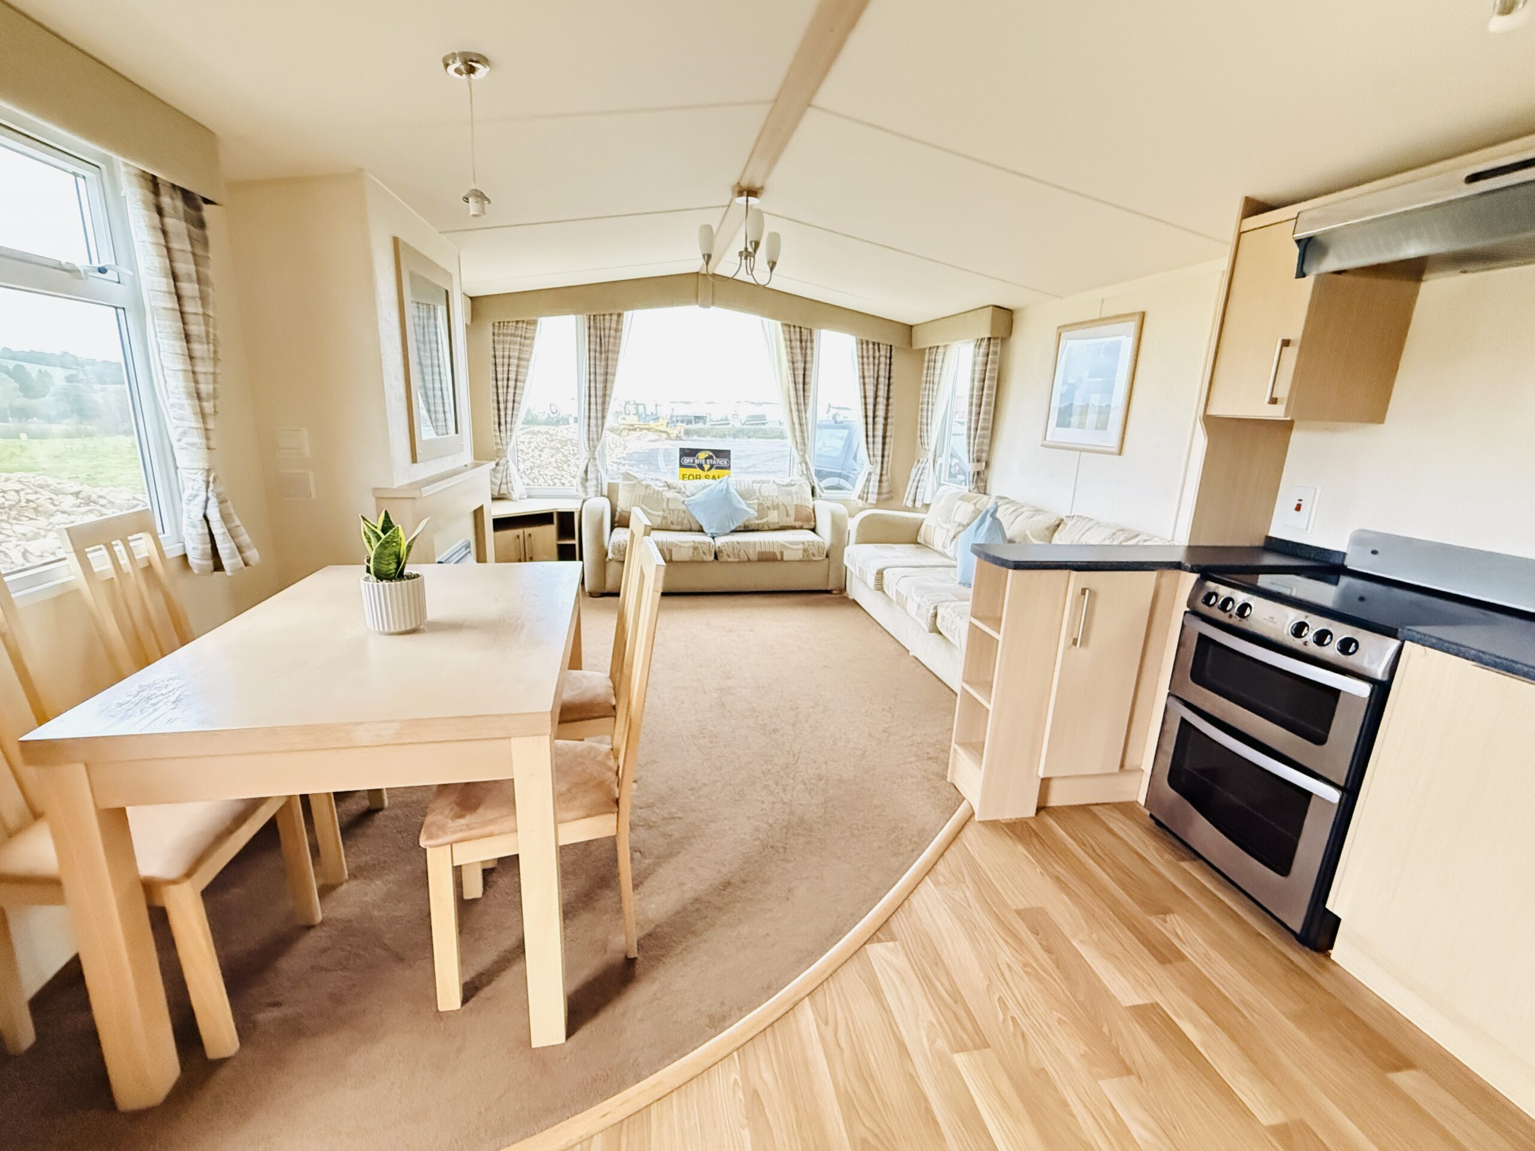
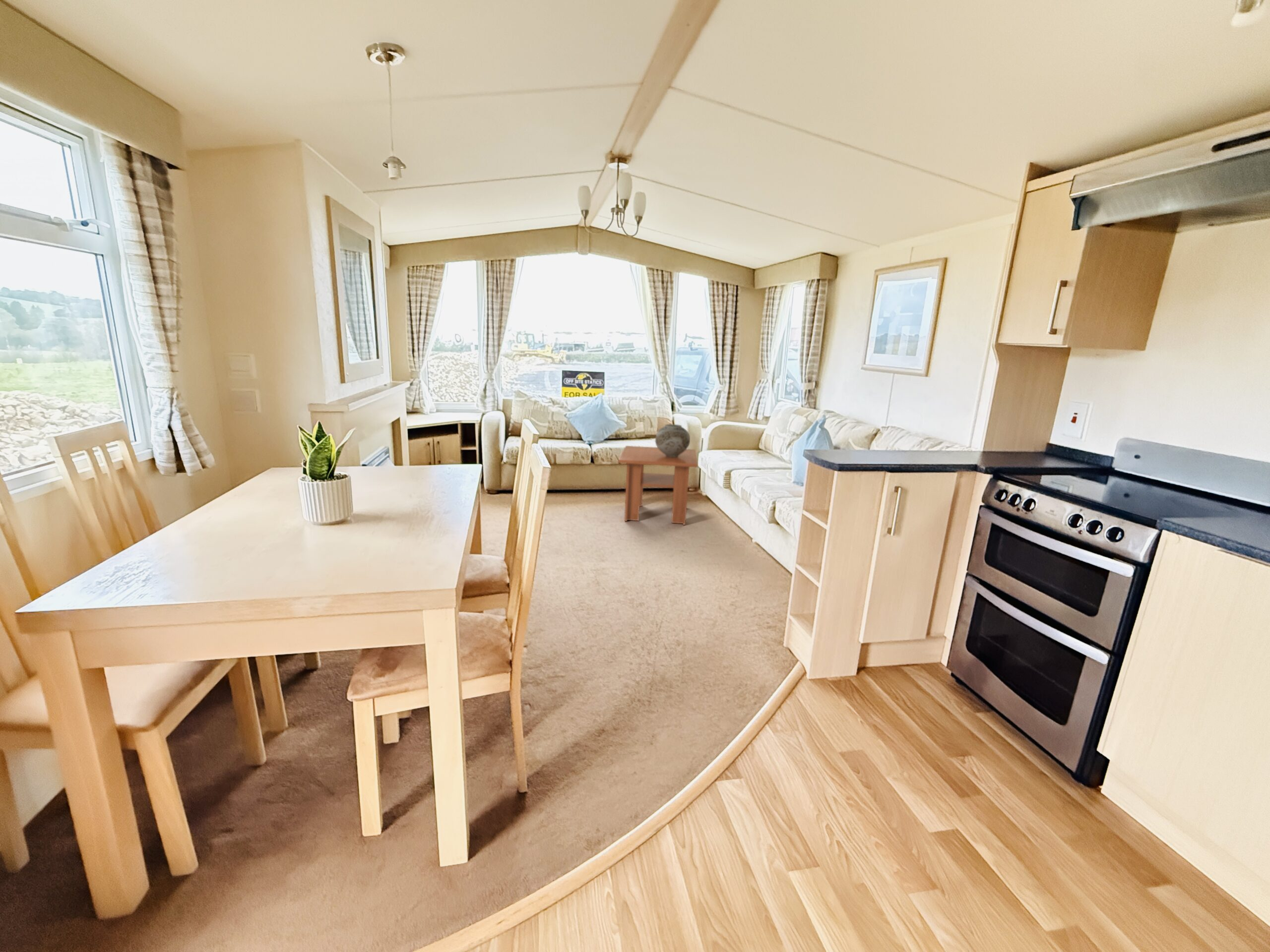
+ coffee table (657, 484)
+ vase (672, 440)
